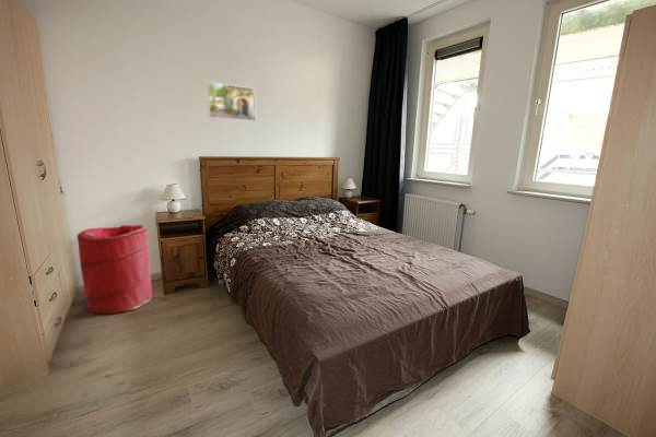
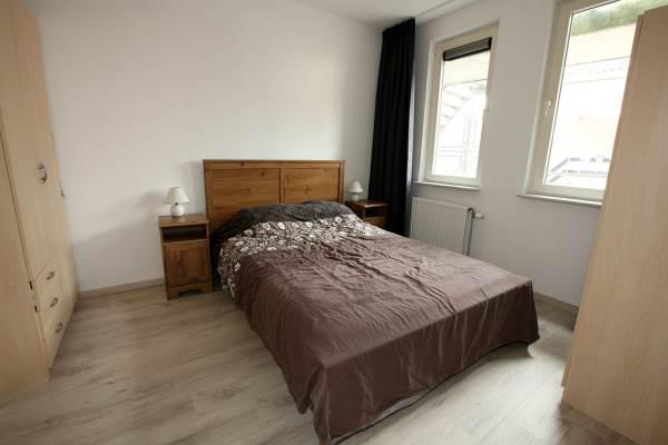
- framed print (232, 102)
- laundry hamper (117, 264)
